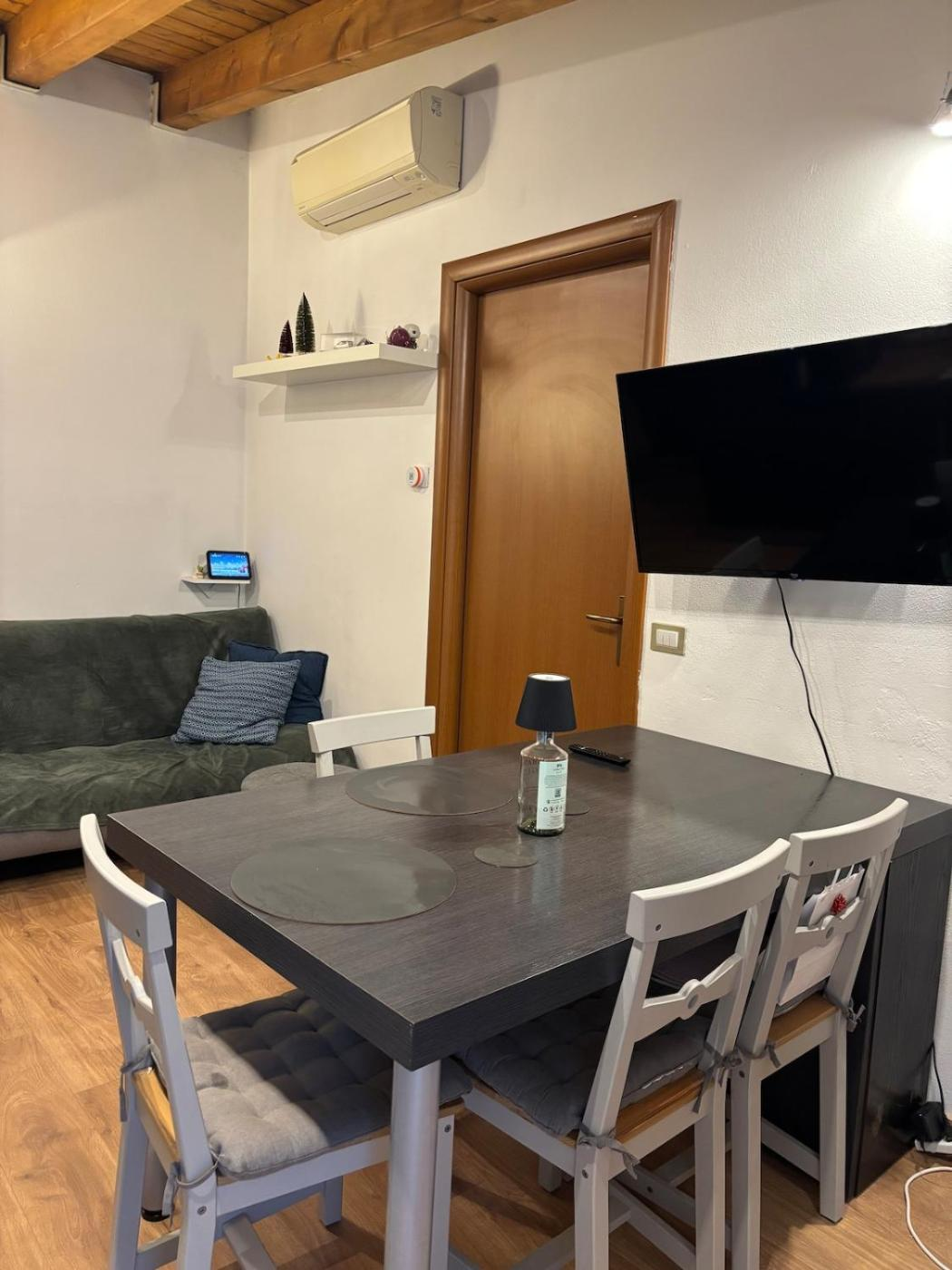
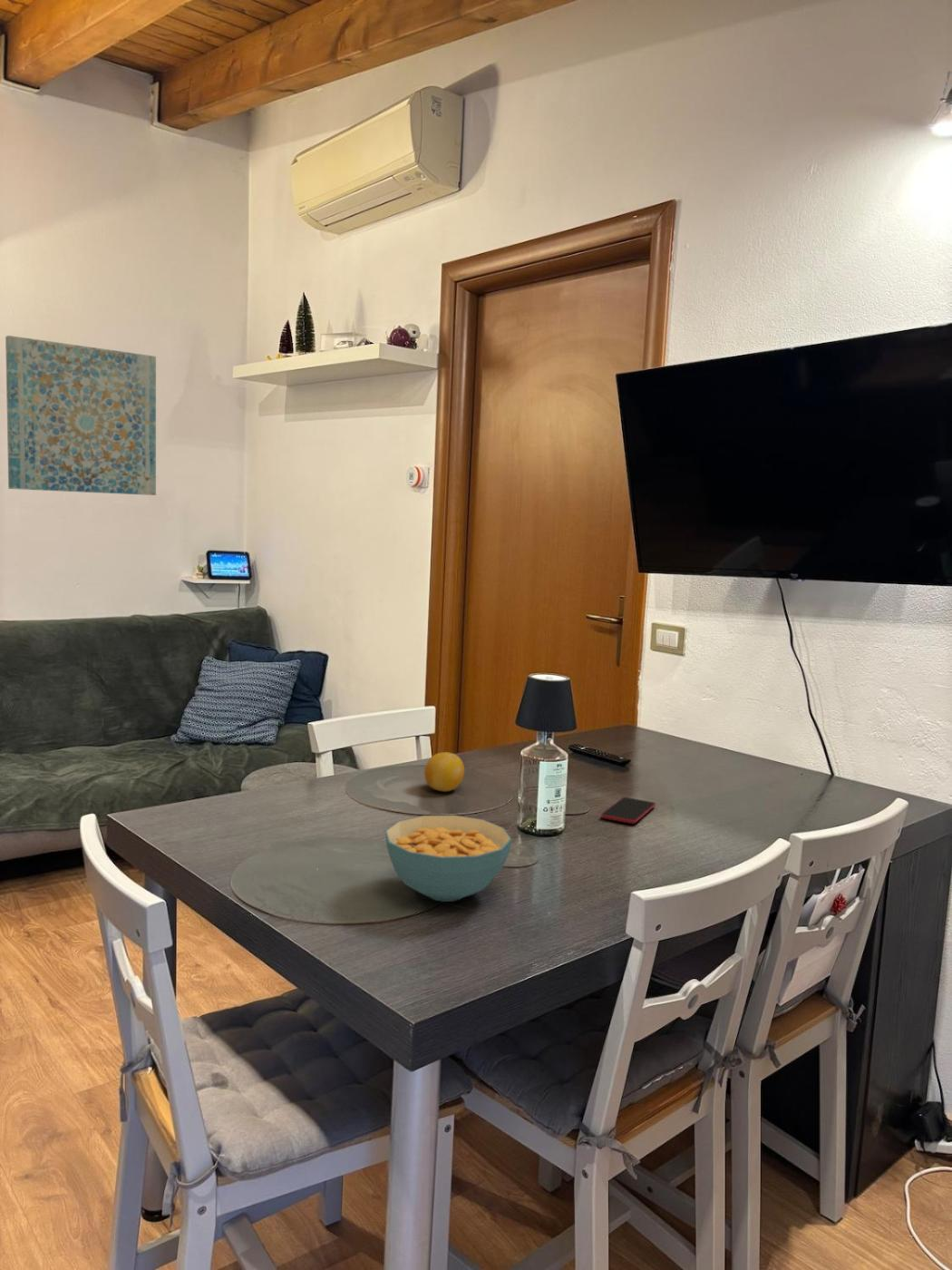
+ wall art (84, 420)
+ cereal bowl (446, 865)
+ fruit (444, 771)
+ smartphone (628, 810)
